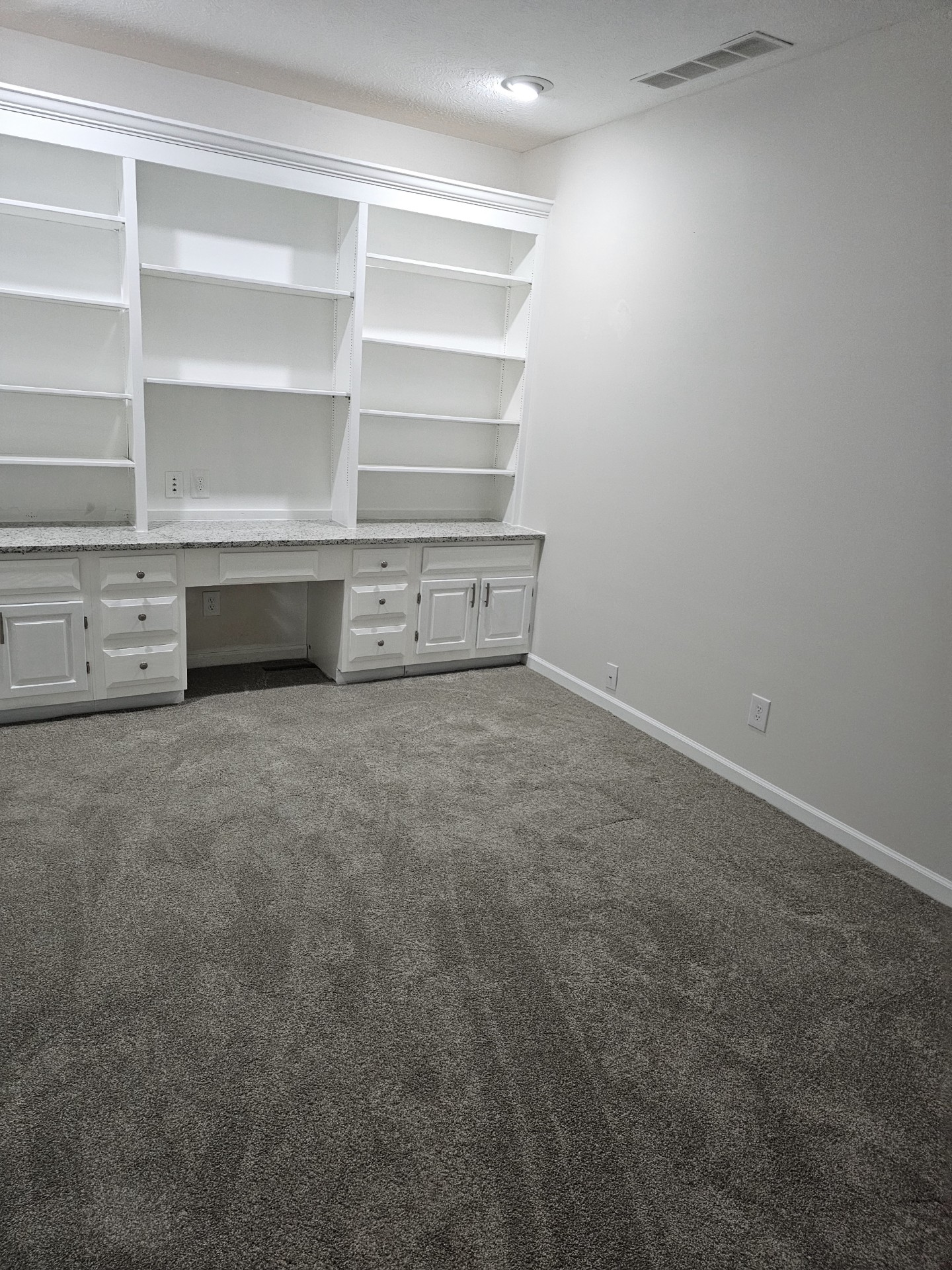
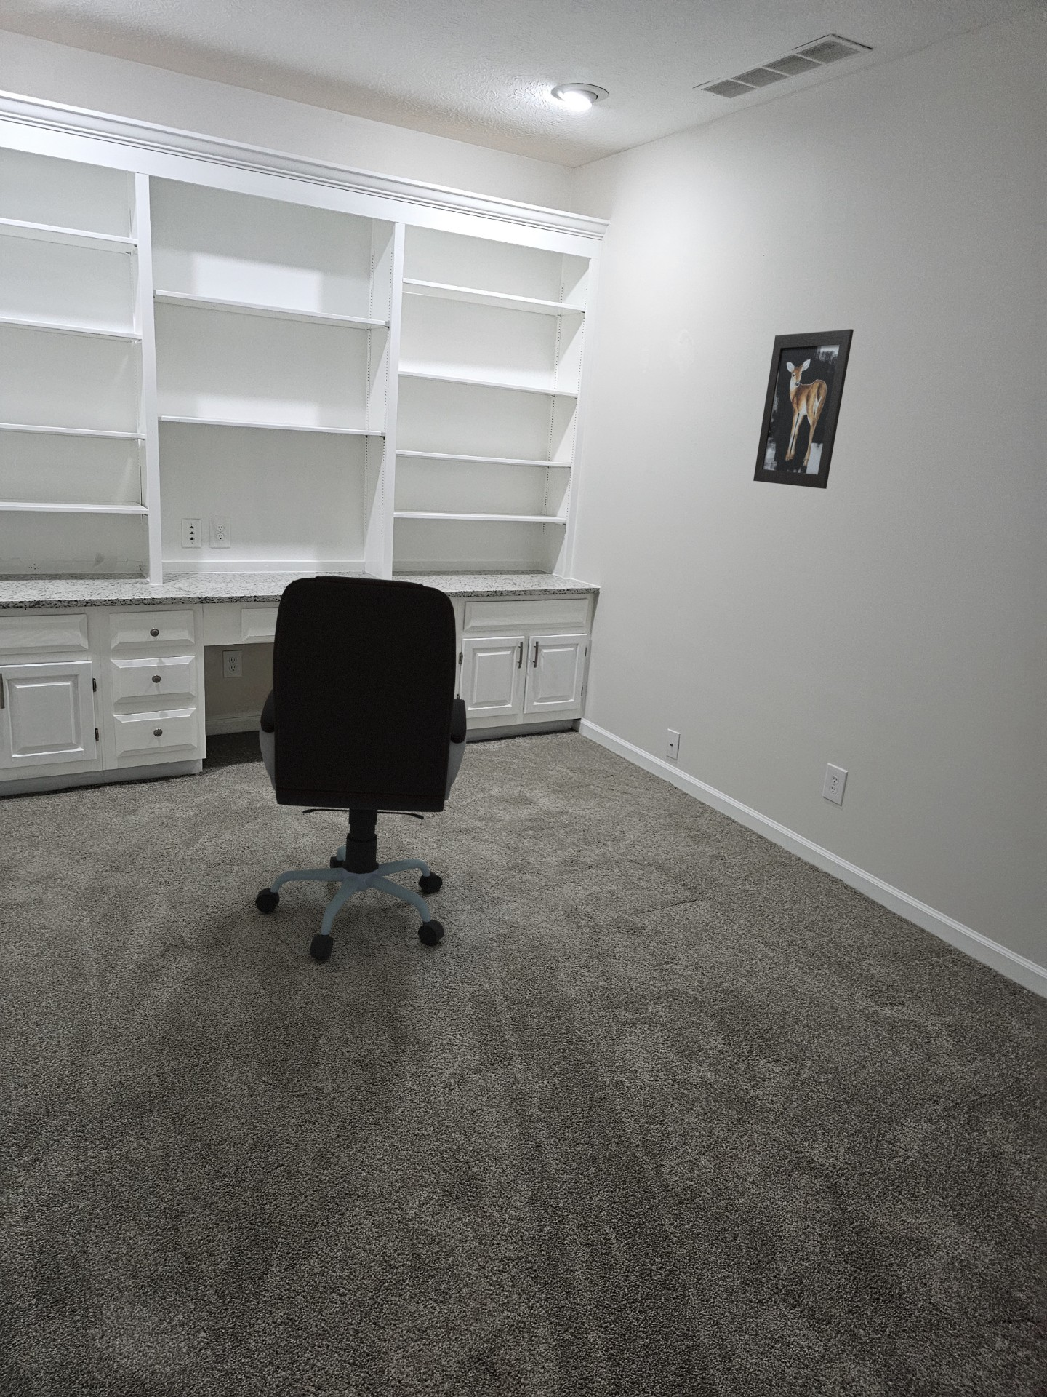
+ wall art (800, 409)
+ office chair (362, 749)
